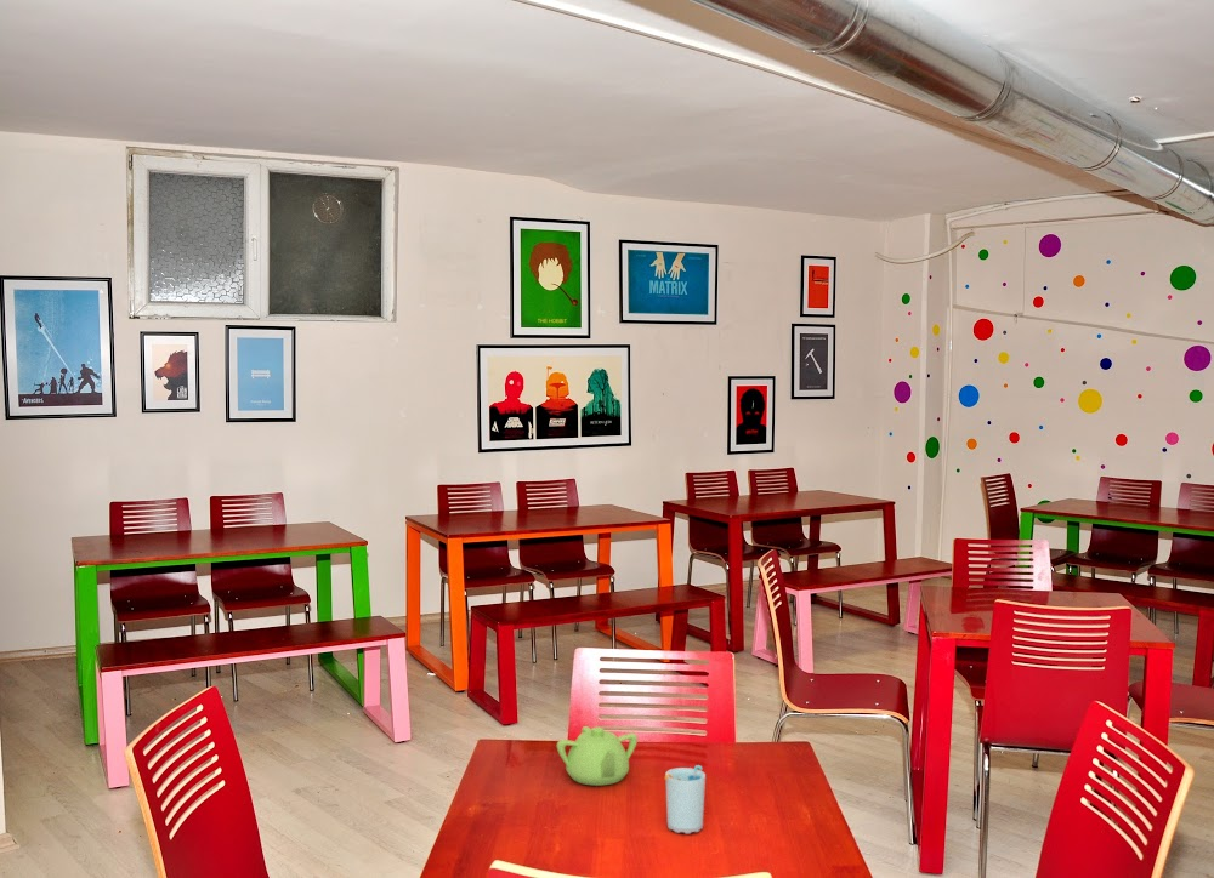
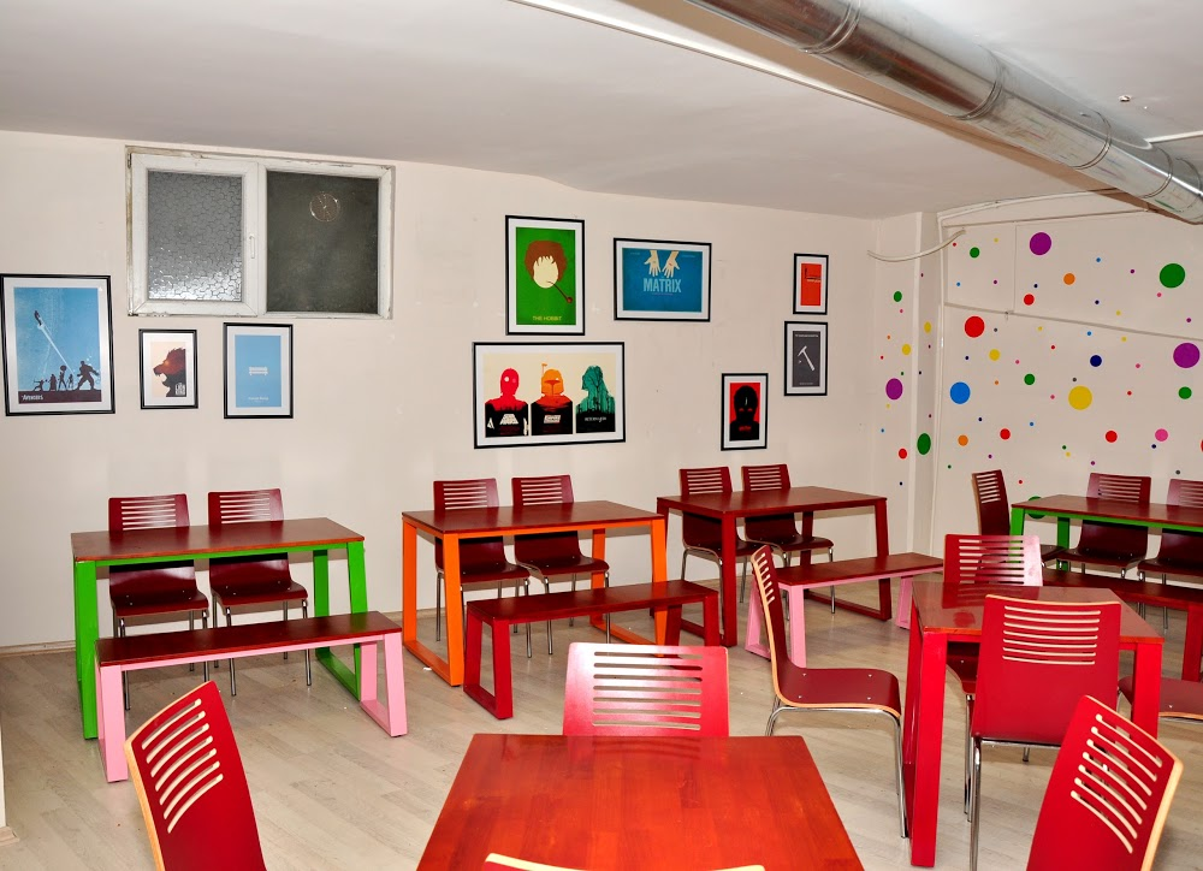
- teapot (597, 752)
- cup (683, 794)
